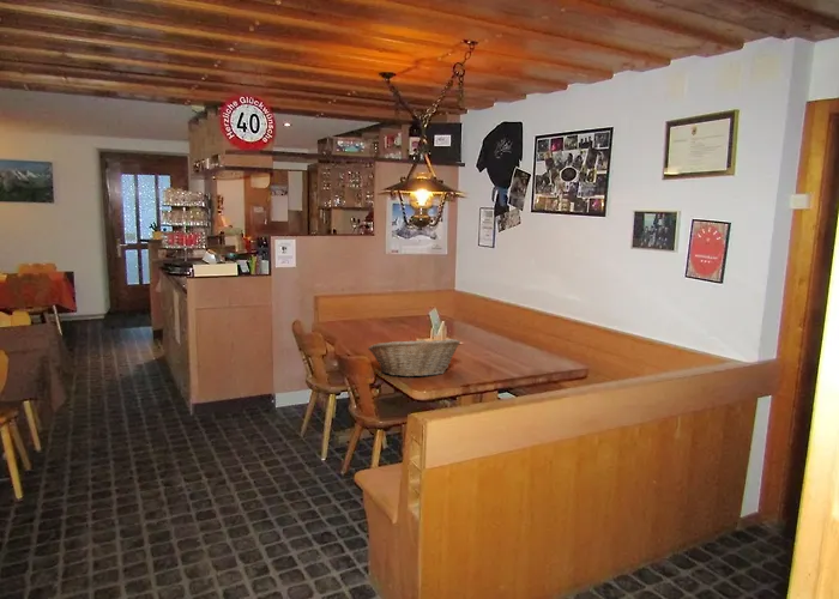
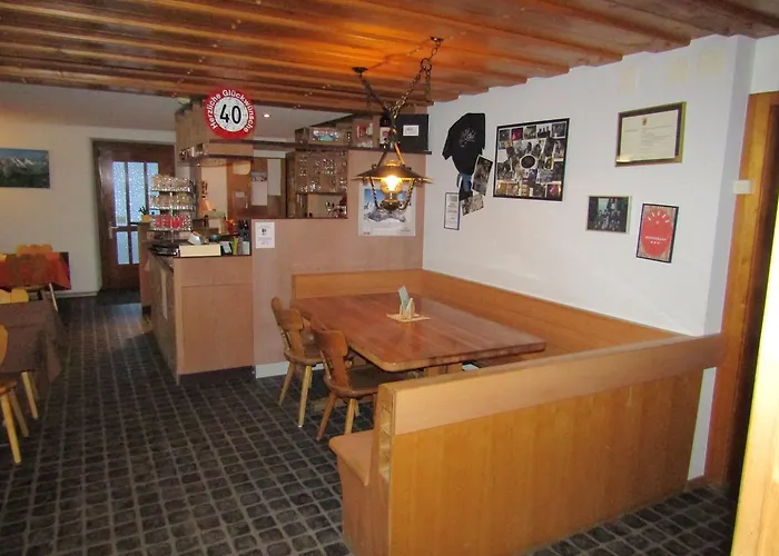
- fruit basket (414, 352)
